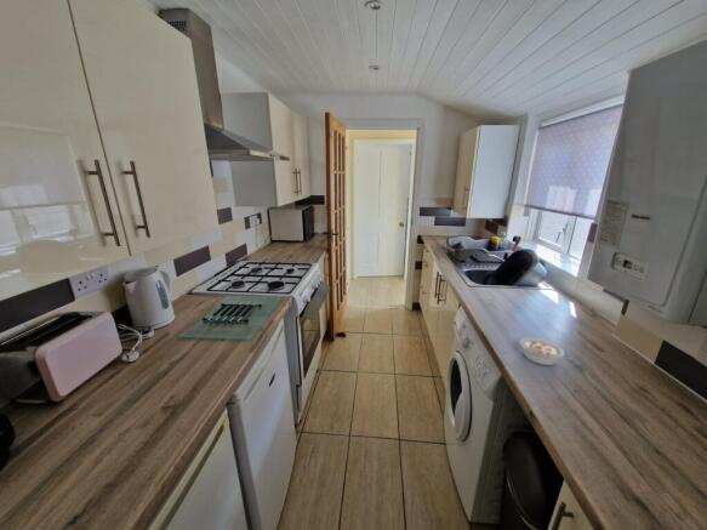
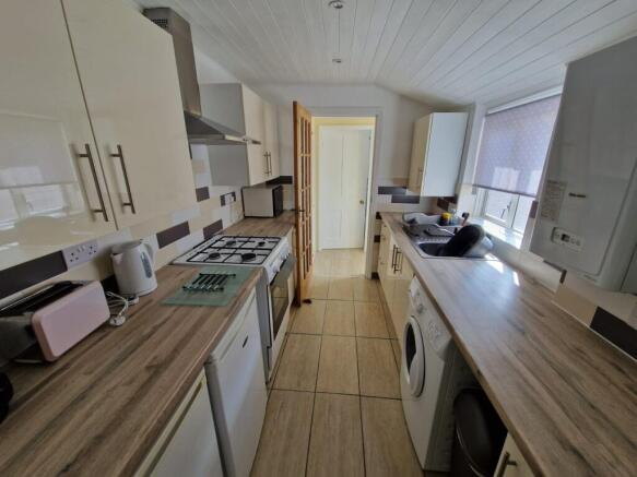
- legume (542, 352)
